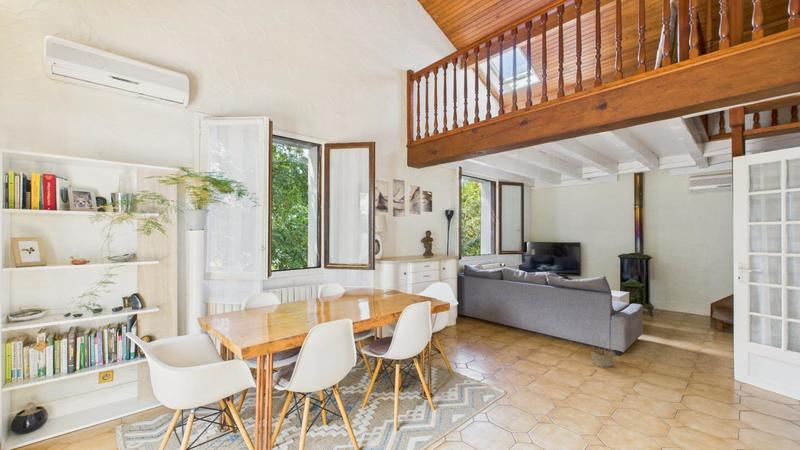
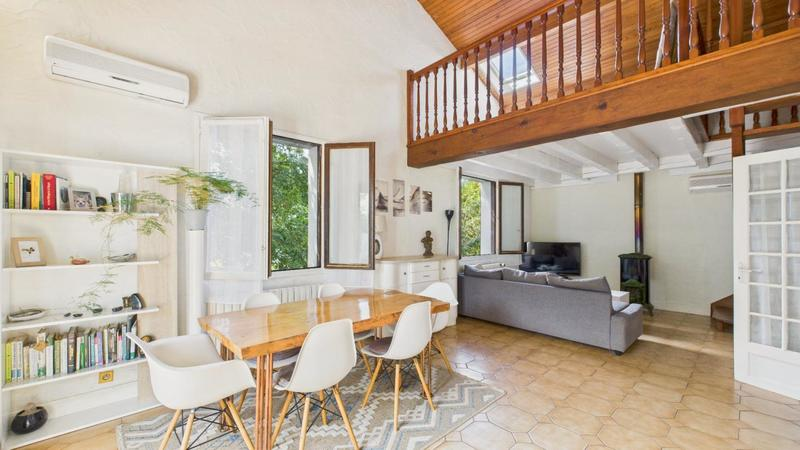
- basket (602, 350)
